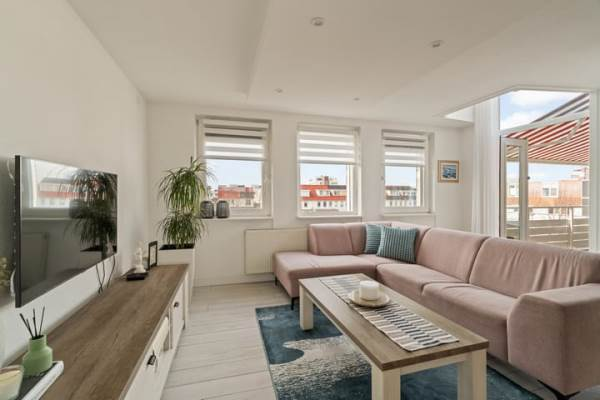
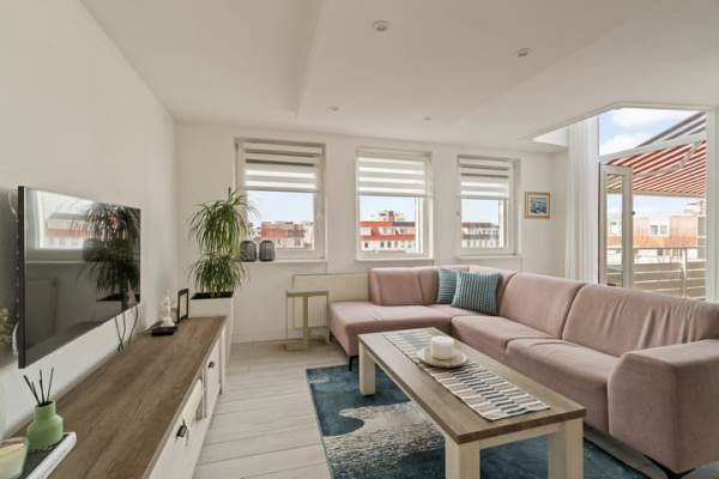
+ side table (307, 316)
